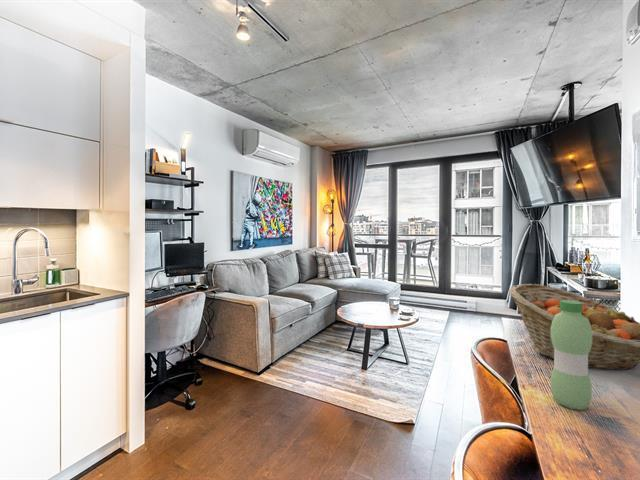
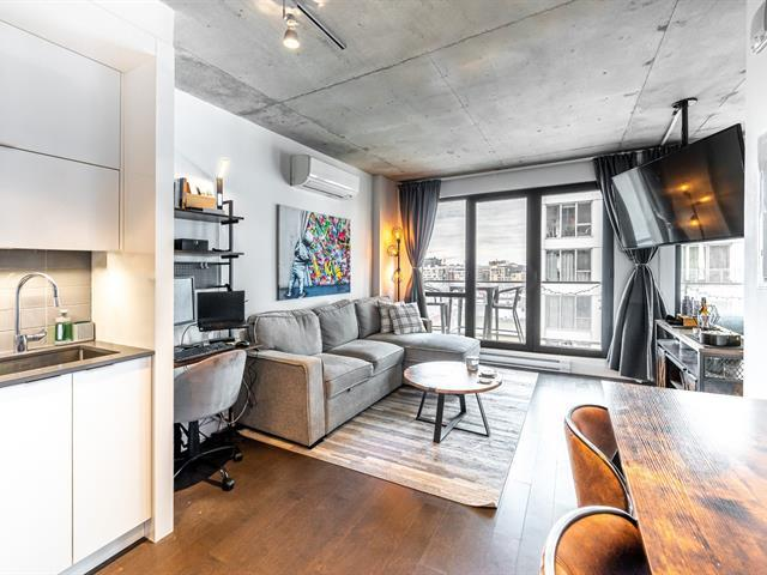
- fruit basket (581, 314)
- water bottle (570, 352)
